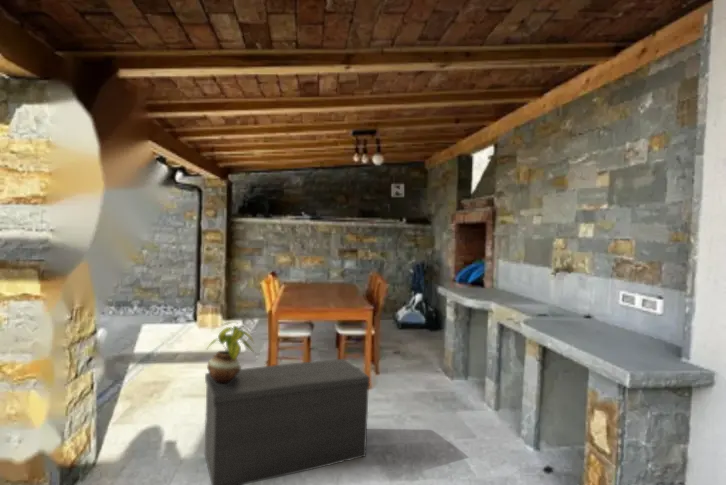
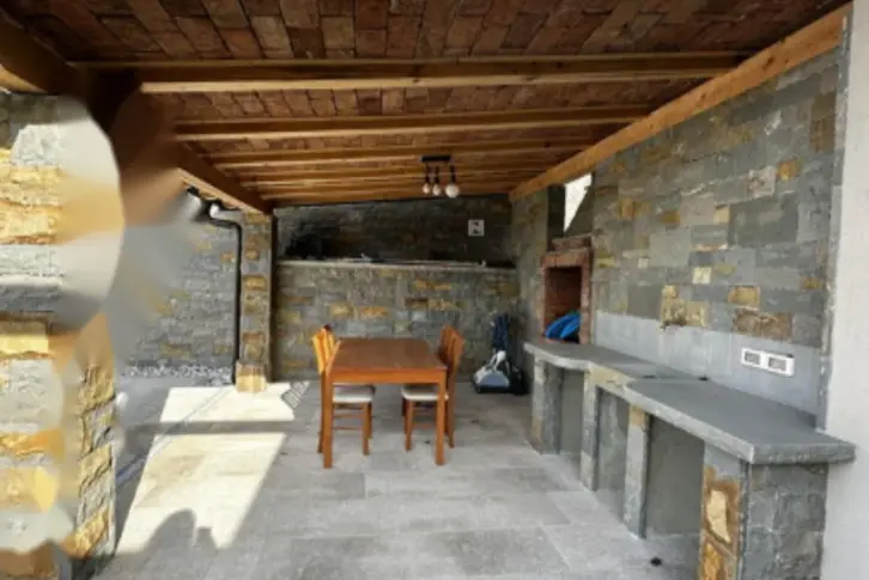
- potted plant (229, 350)
- bench (286, 415)
